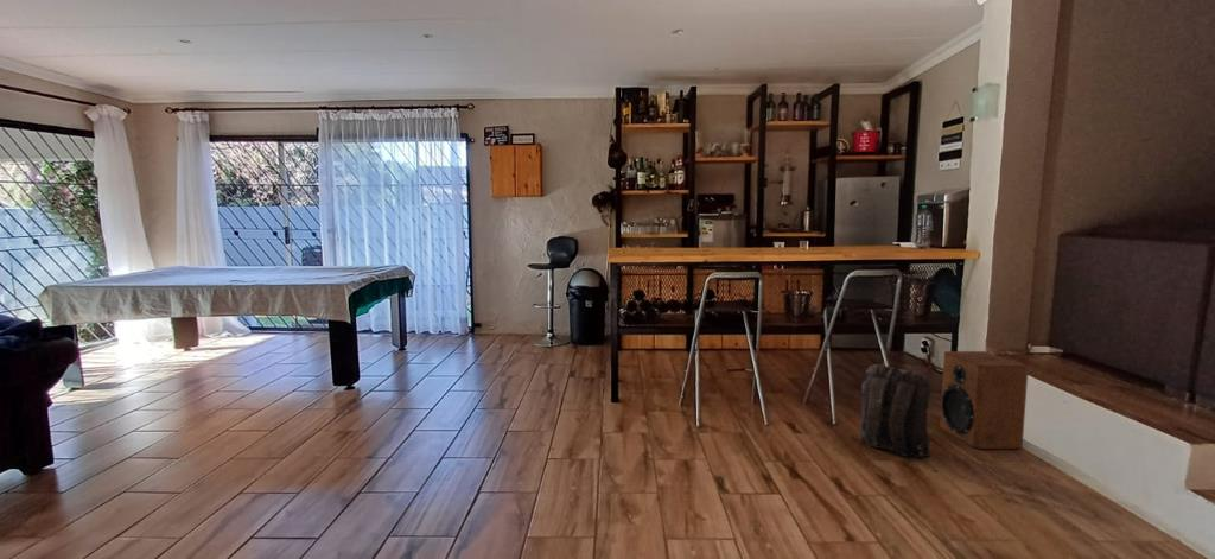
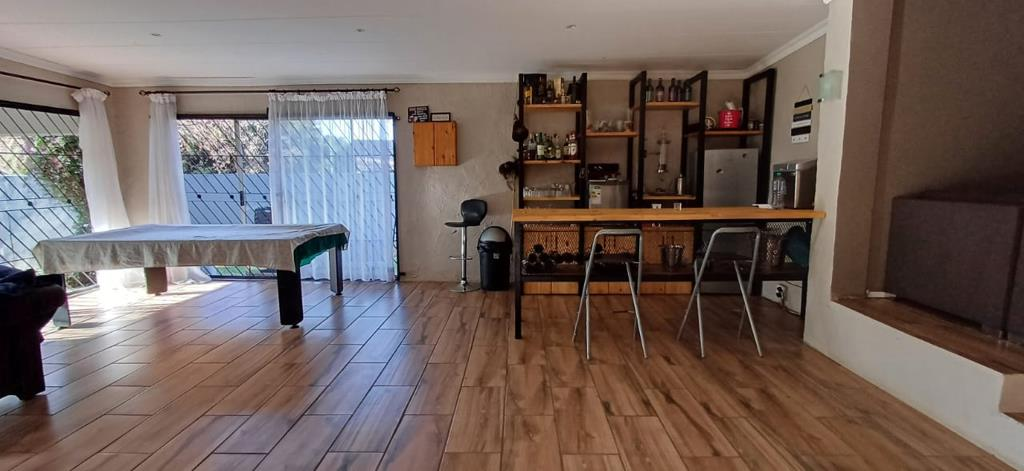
- backpack (896, 407)
- speaker (980, 398)
